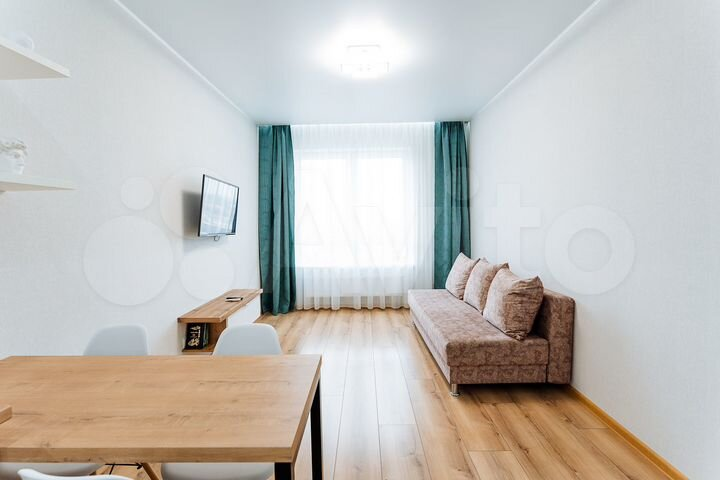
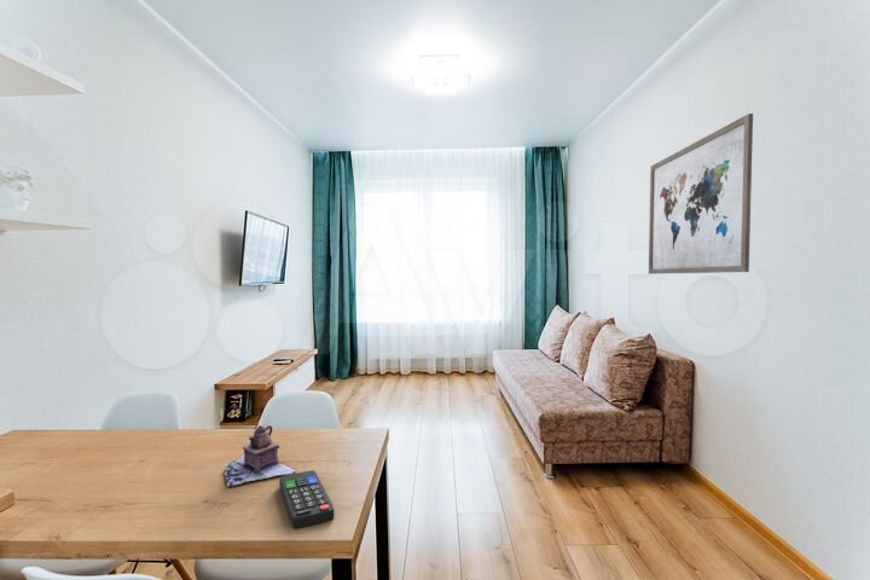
+ wall art (690, 209)
+ remote control (304, 495)
+ teapot (257, 446)
